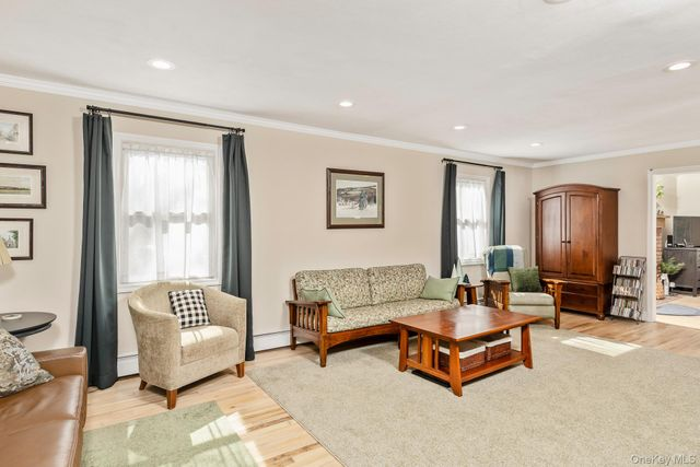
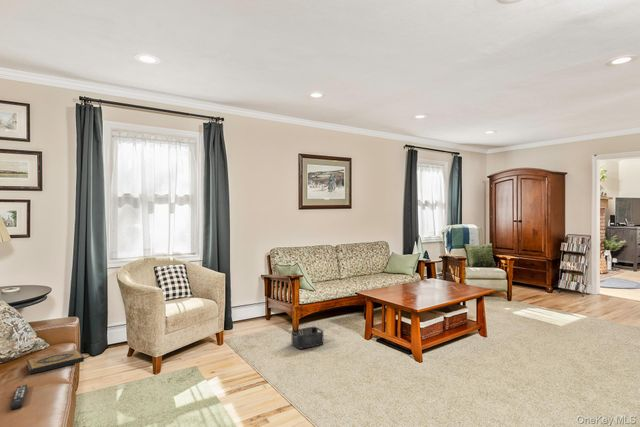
+ storage bin (307, 337)
+ hardback book (55, 361)
+ remote control (19, 396)
